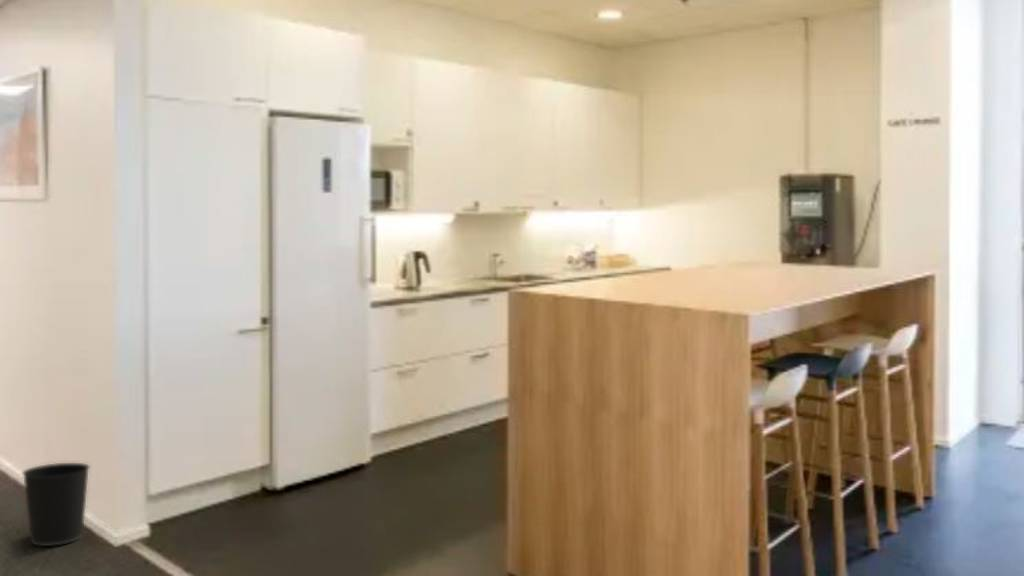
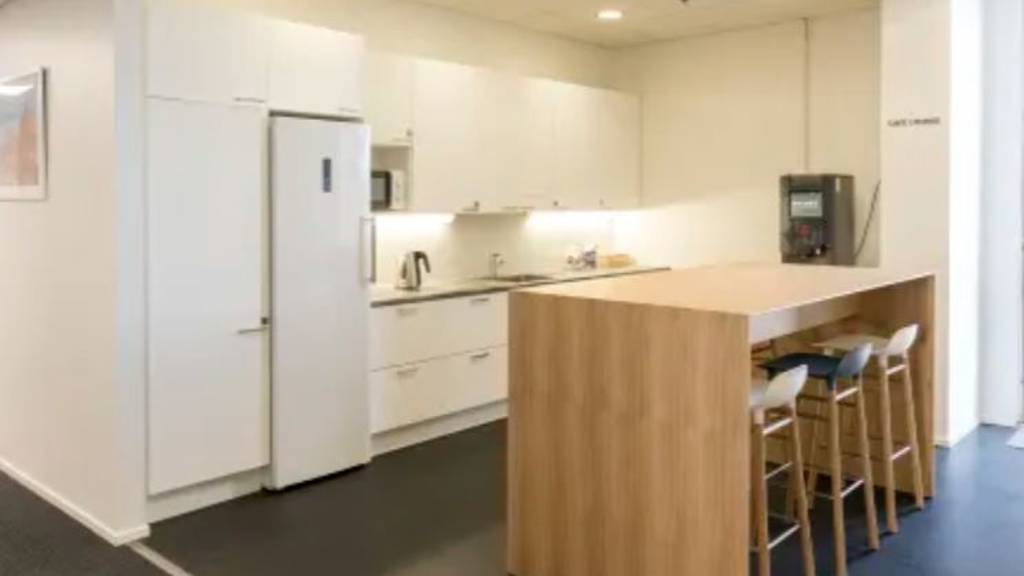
- wastebasket (56, 504)
